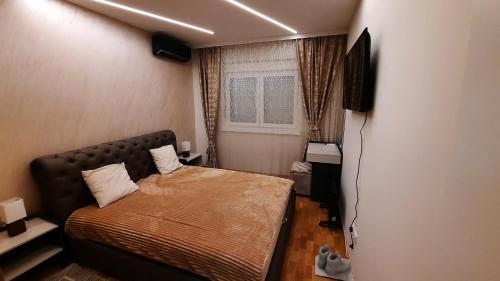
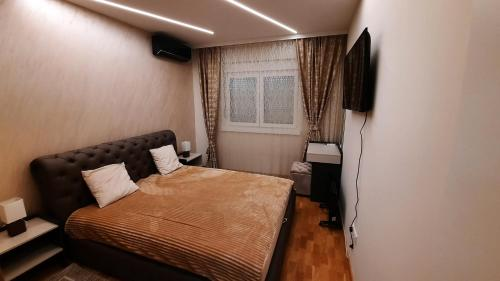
- boots (335, 258)
